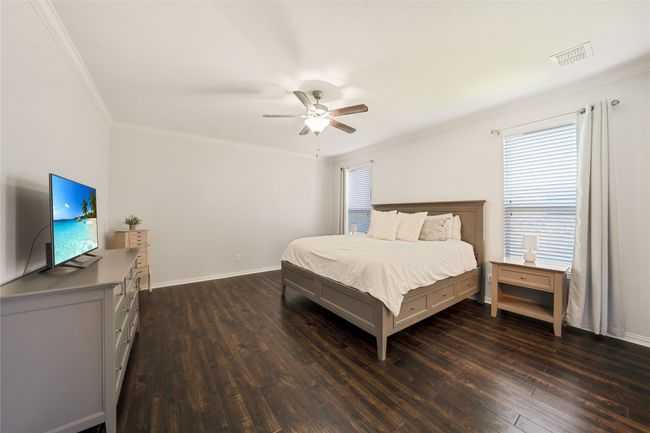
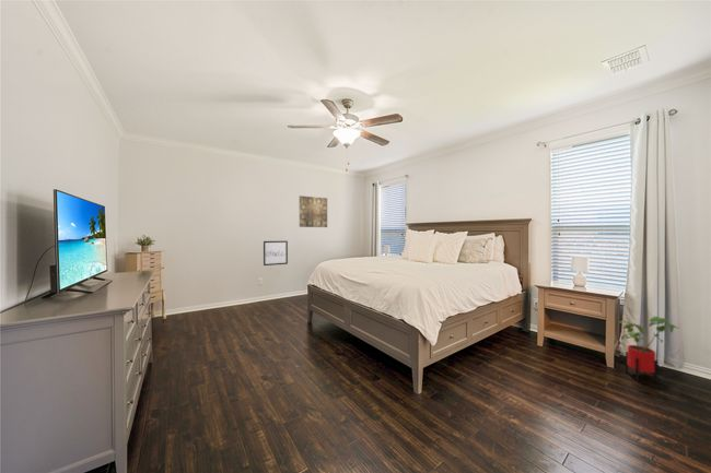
+ wall art (276, 252)
+ wall art (313, 212)
+ house plant (643, 347)
